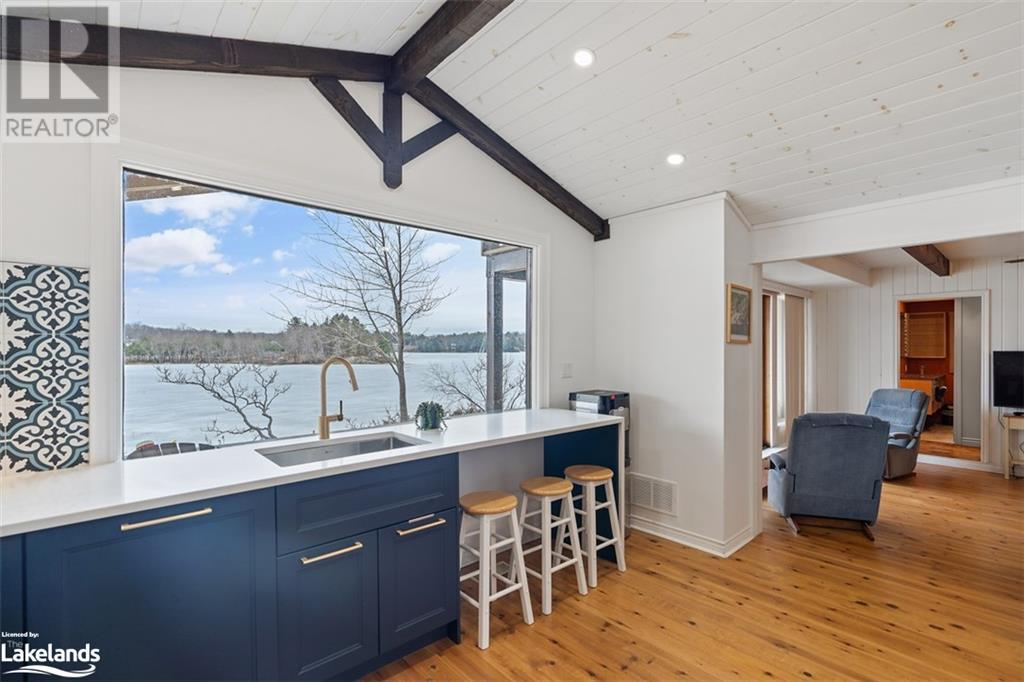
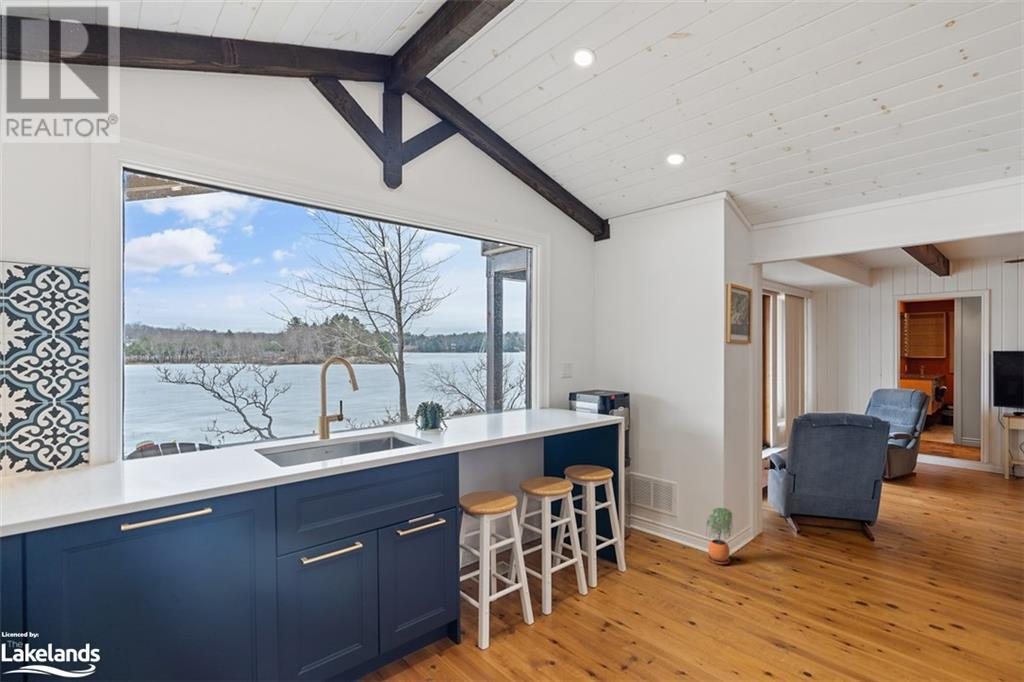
+ potted plant (719, 534)
